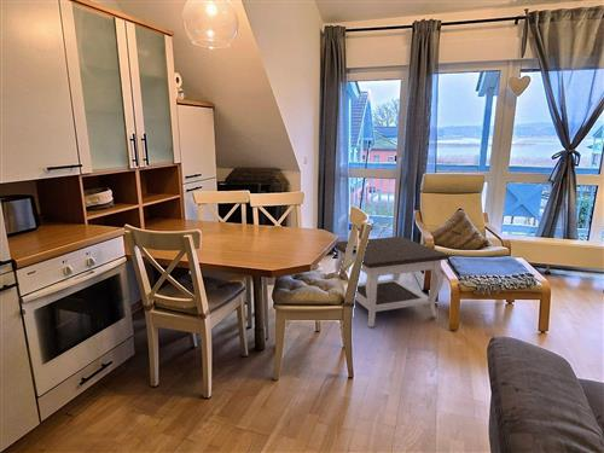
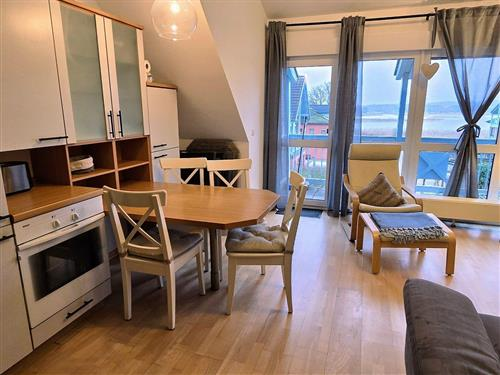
- side table (387, 279)
